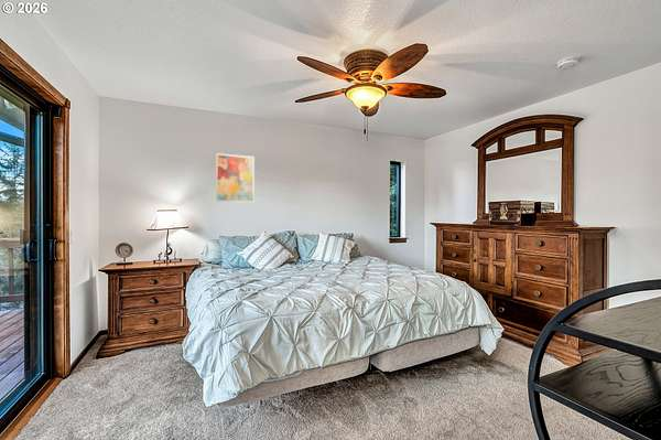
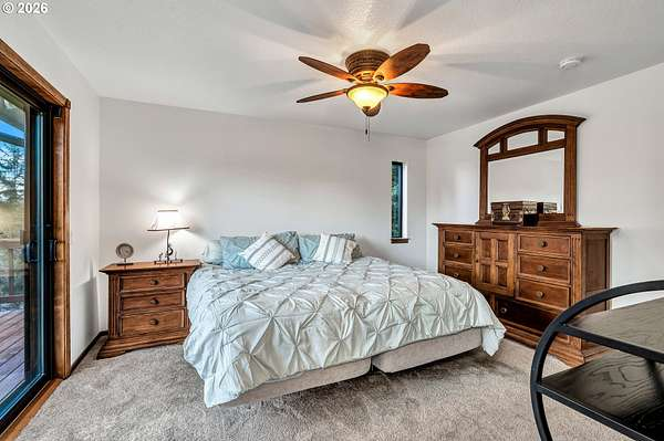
- wall art (235, 179)
